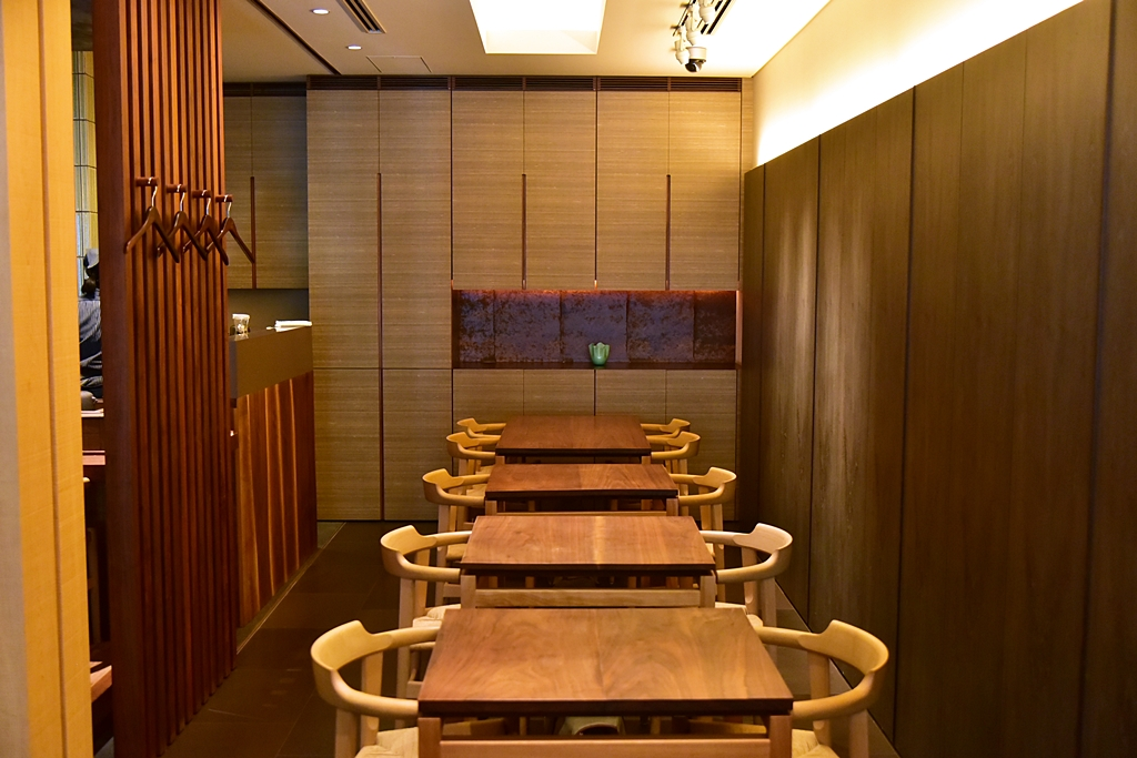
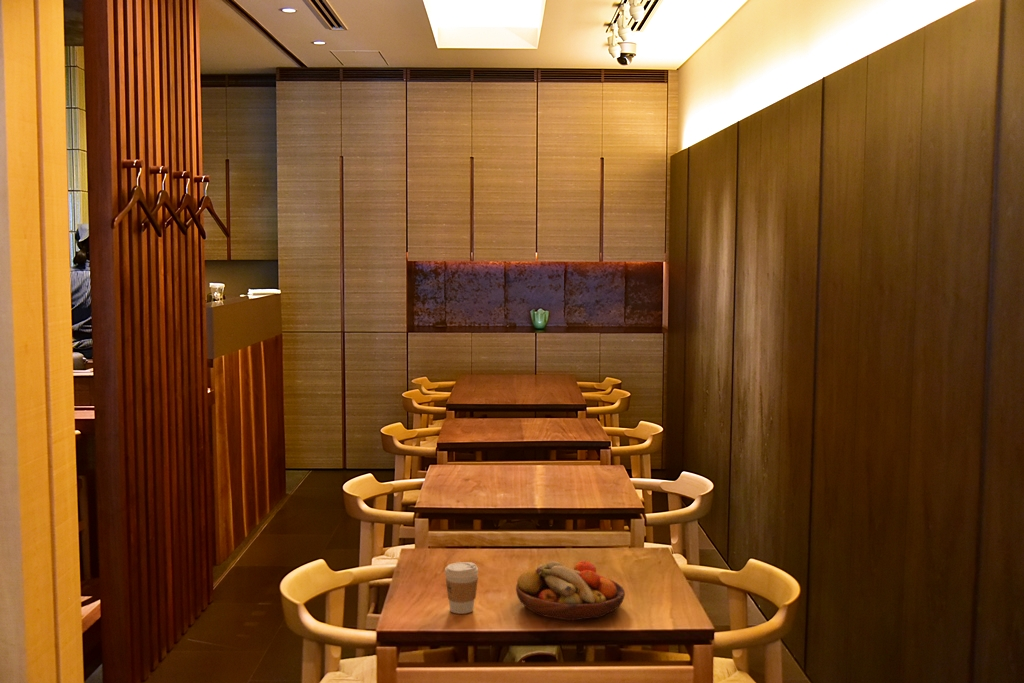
+ coffee cup (461, 587)
+ fruit bowl (570, 583)
